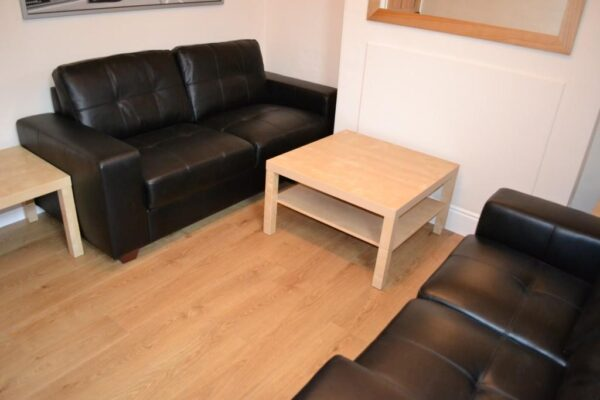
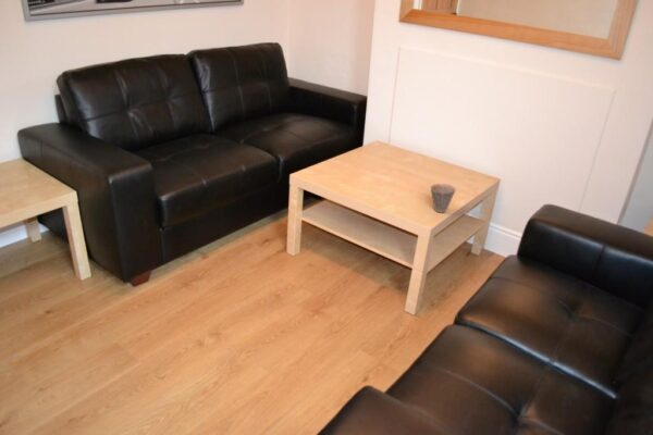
+ cup (441, 199)
